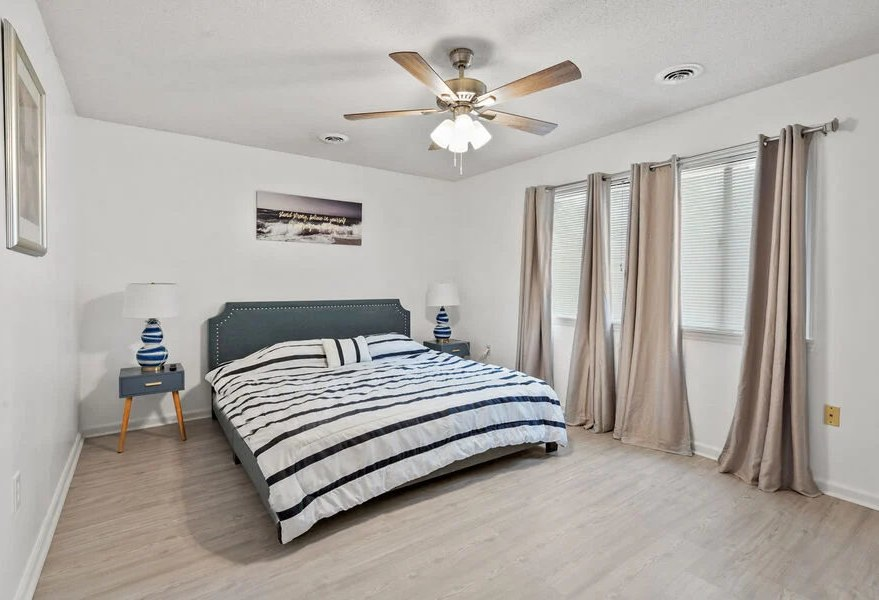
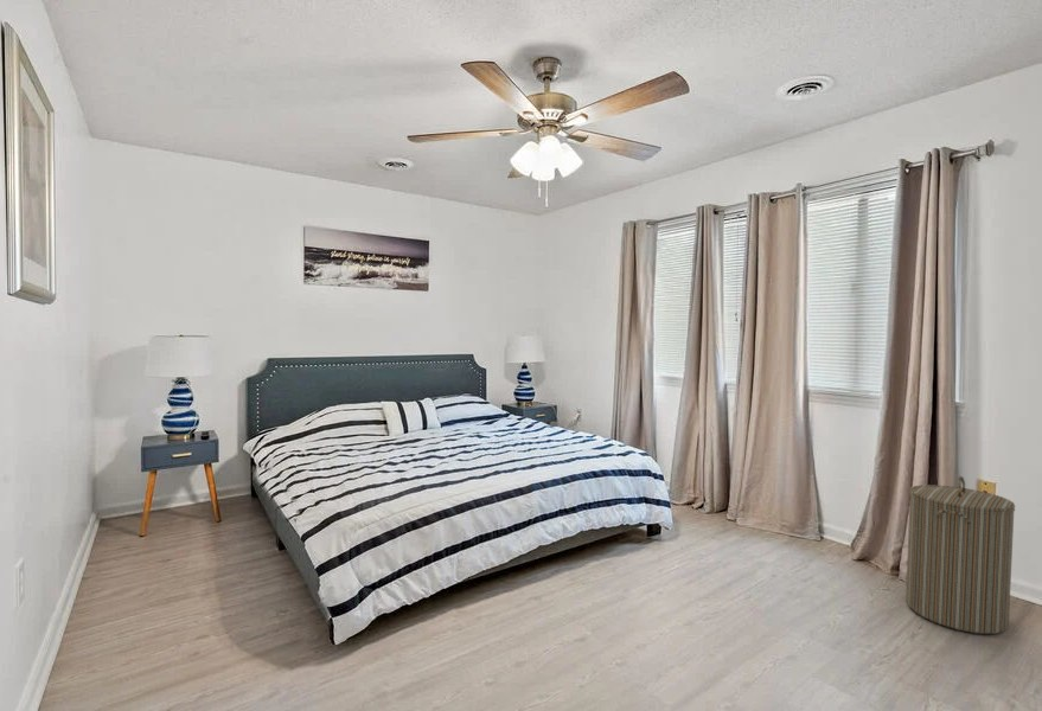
+ laundry hamper (957, 545)
